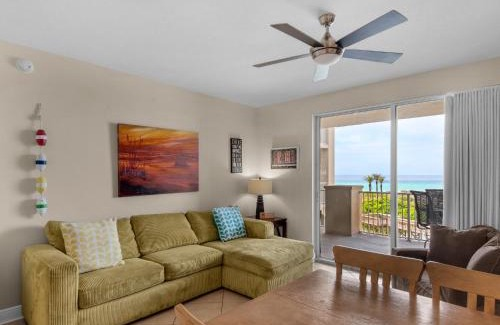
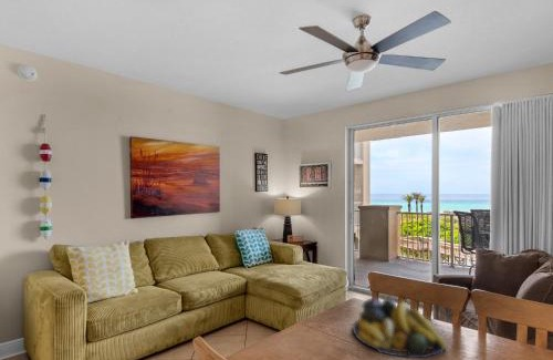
+ fruit bowl (396, 320)
